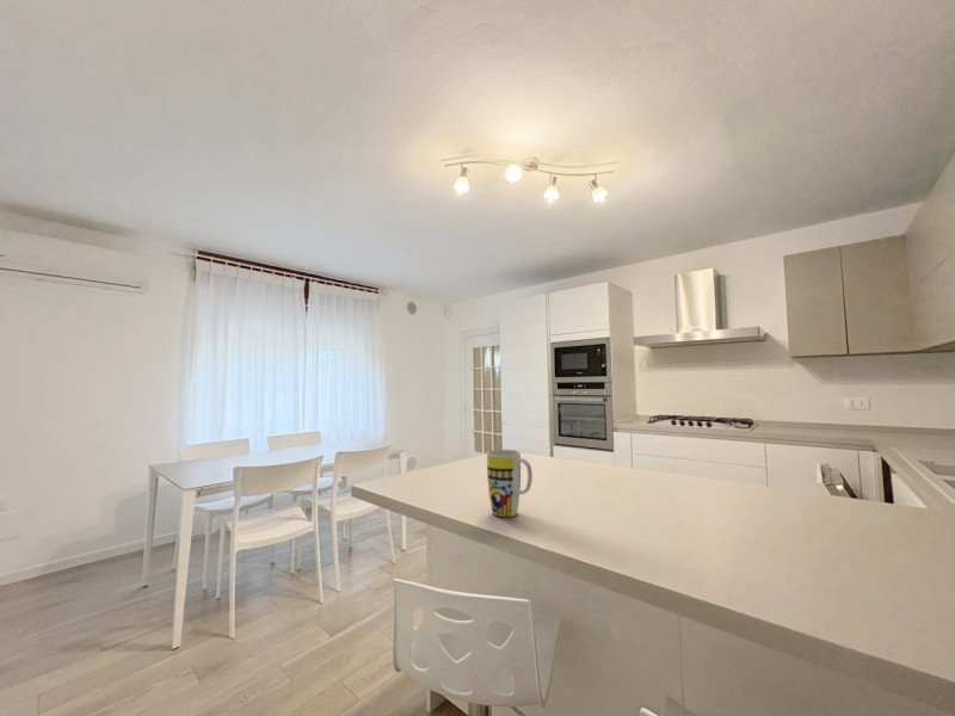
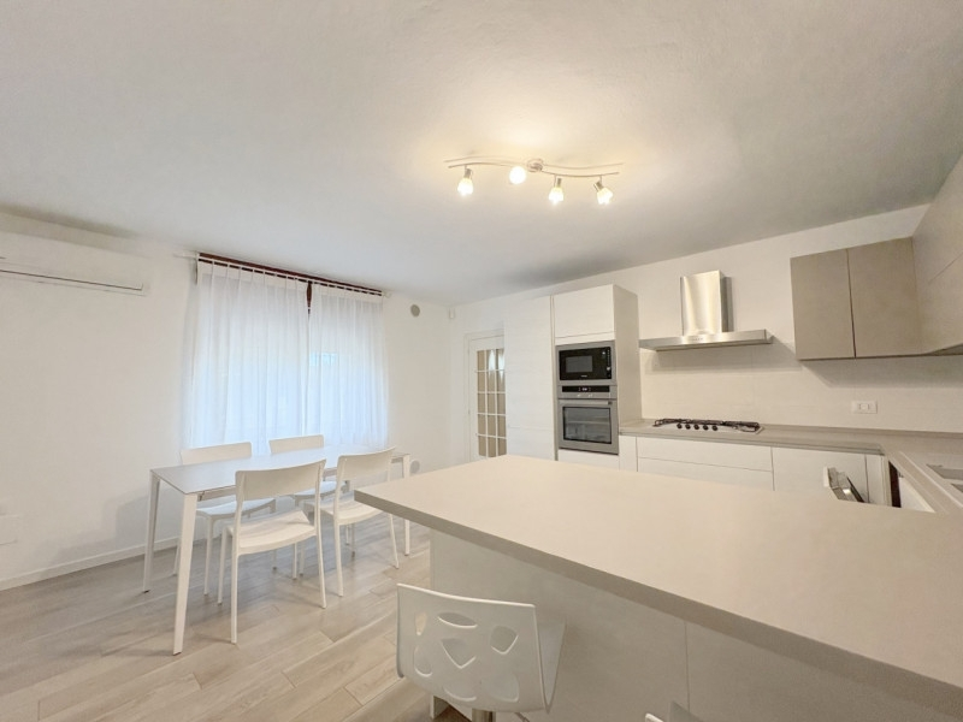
- mug (510, 483)
